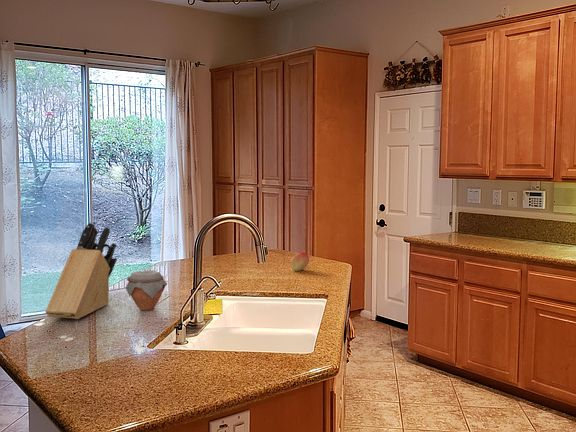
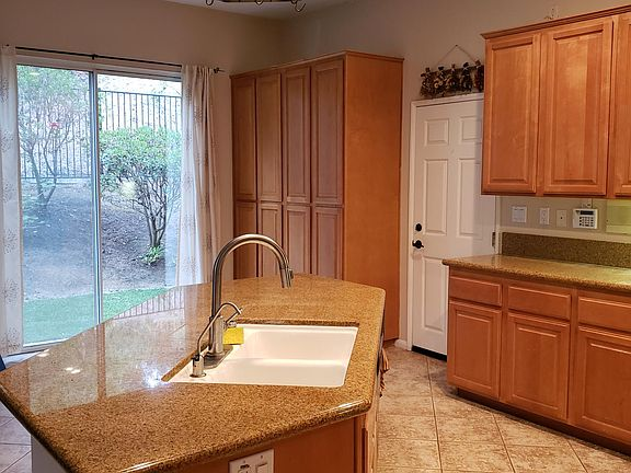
- knife block (84, 267)
- fruit (300, 261)
- jar (146, 290)
